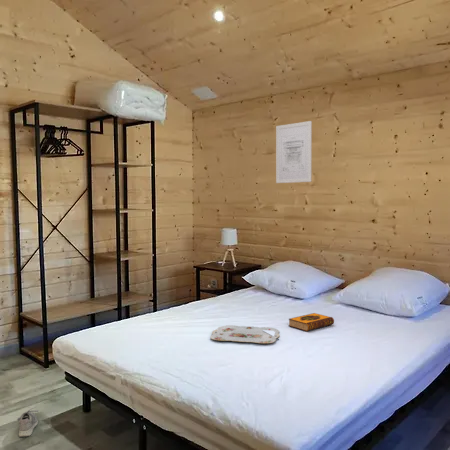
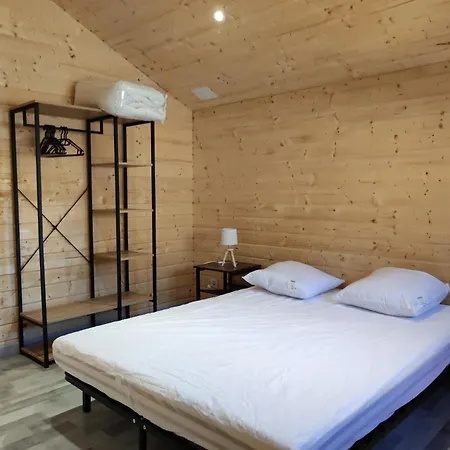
- shoe (28, 417)
- hardback book (311, 322)
- wall art (293, 153)
- serving tray (245, 334)
